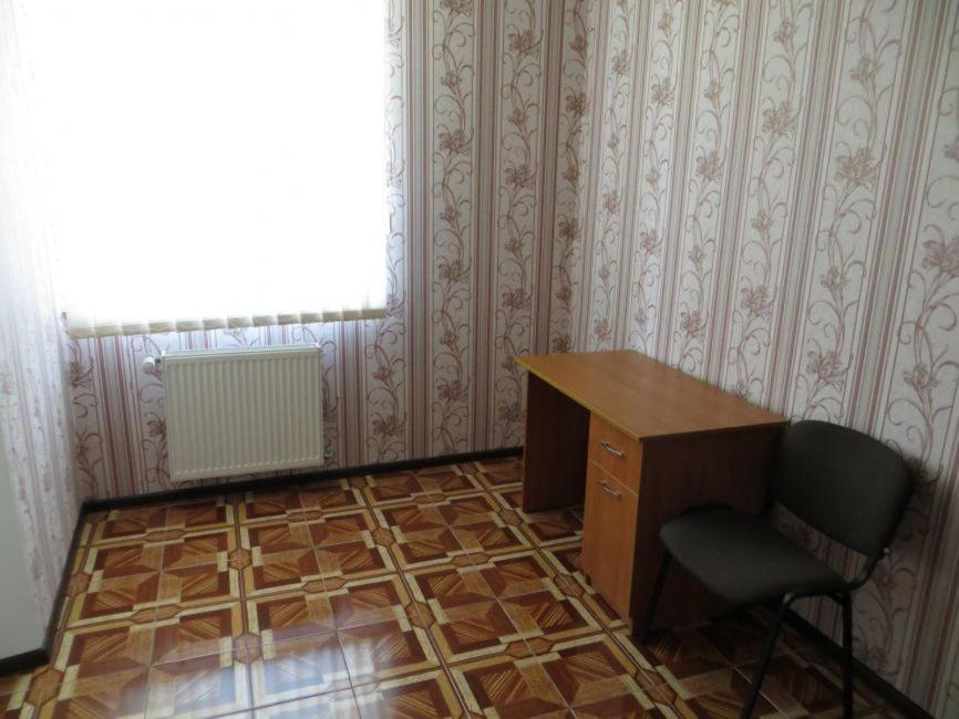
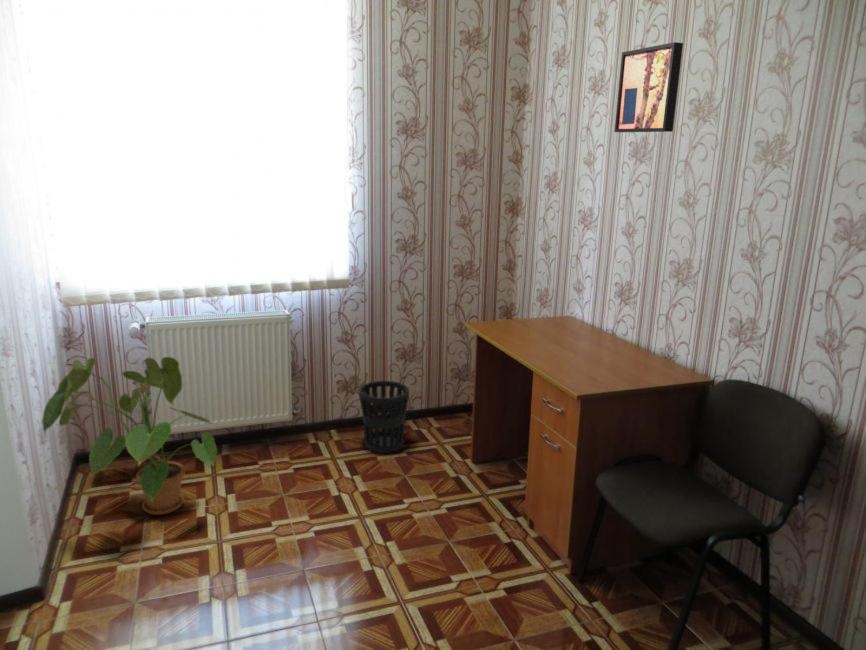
+ house plant (135, 432)
+ wastebasket (384, 417)
+ wall art (646, 90)
